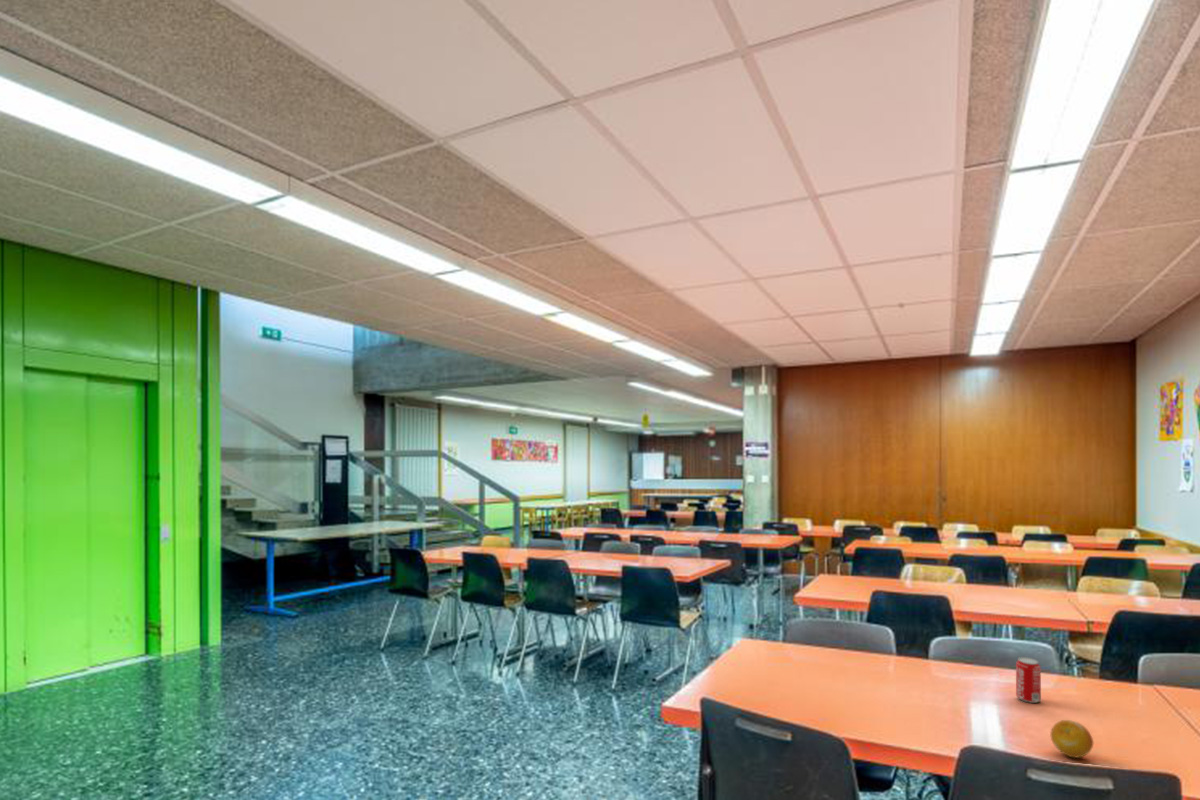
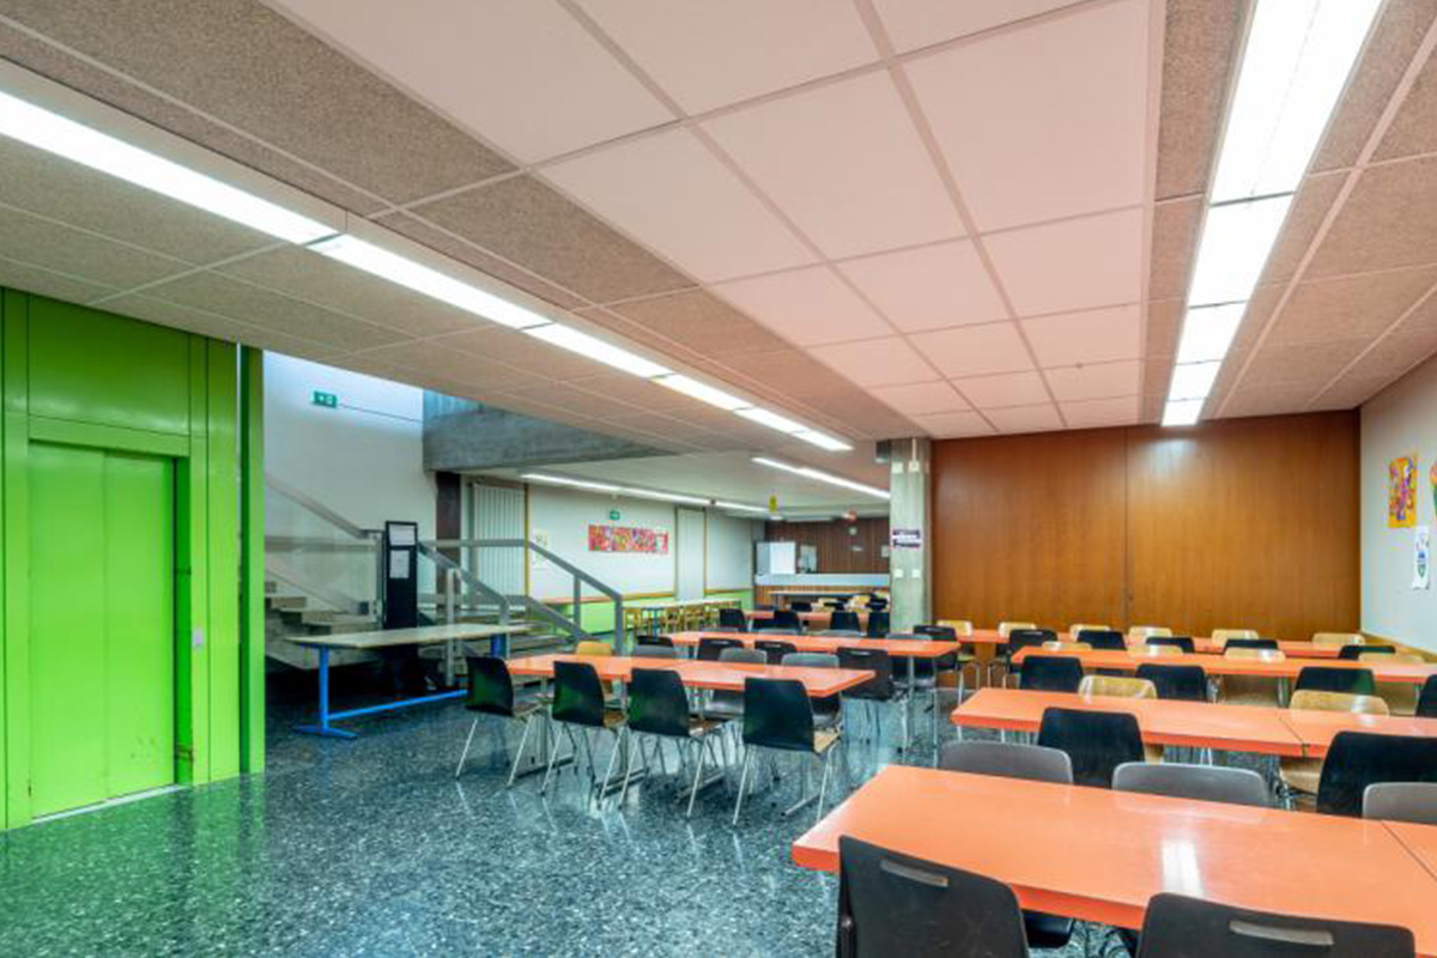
- beverage can (1028, 679)
- fruit (1071, 738)
